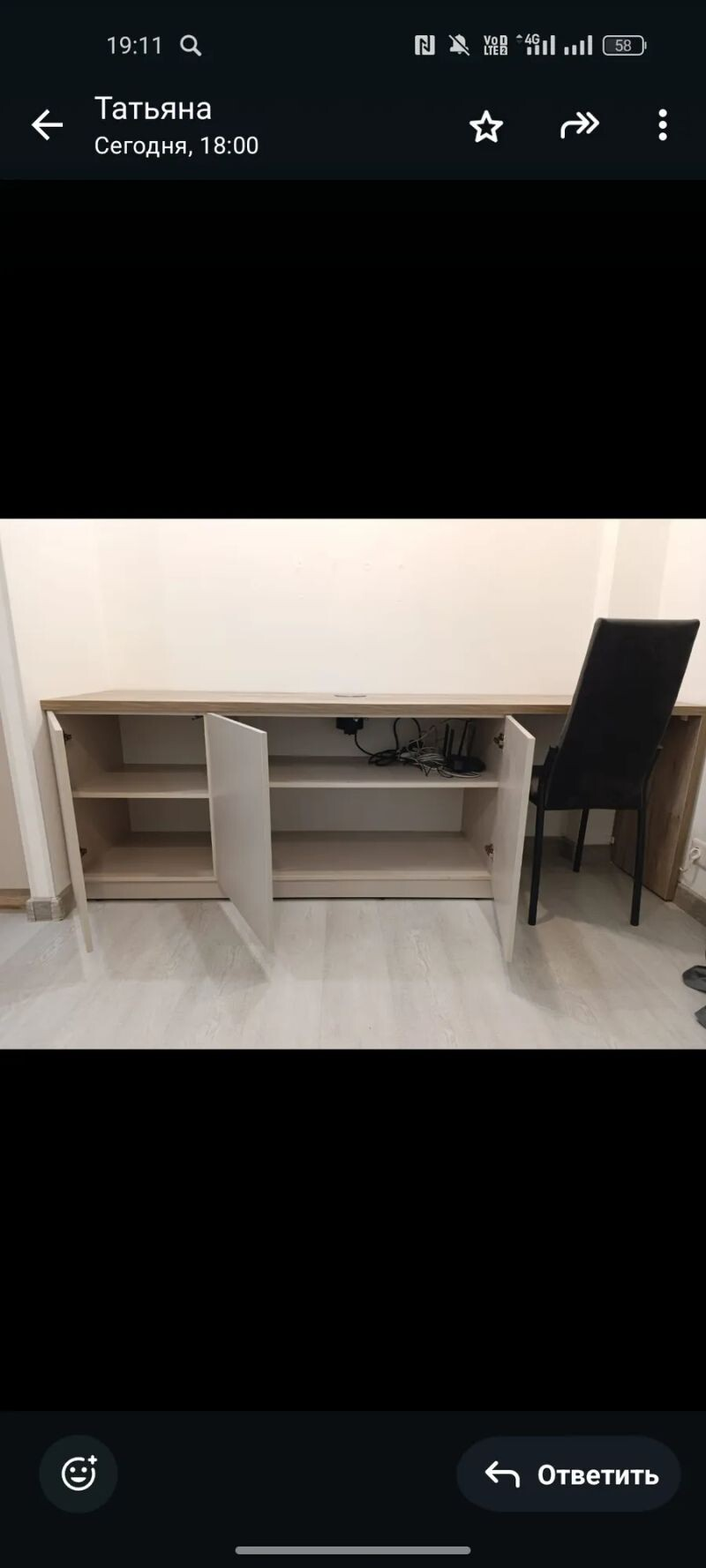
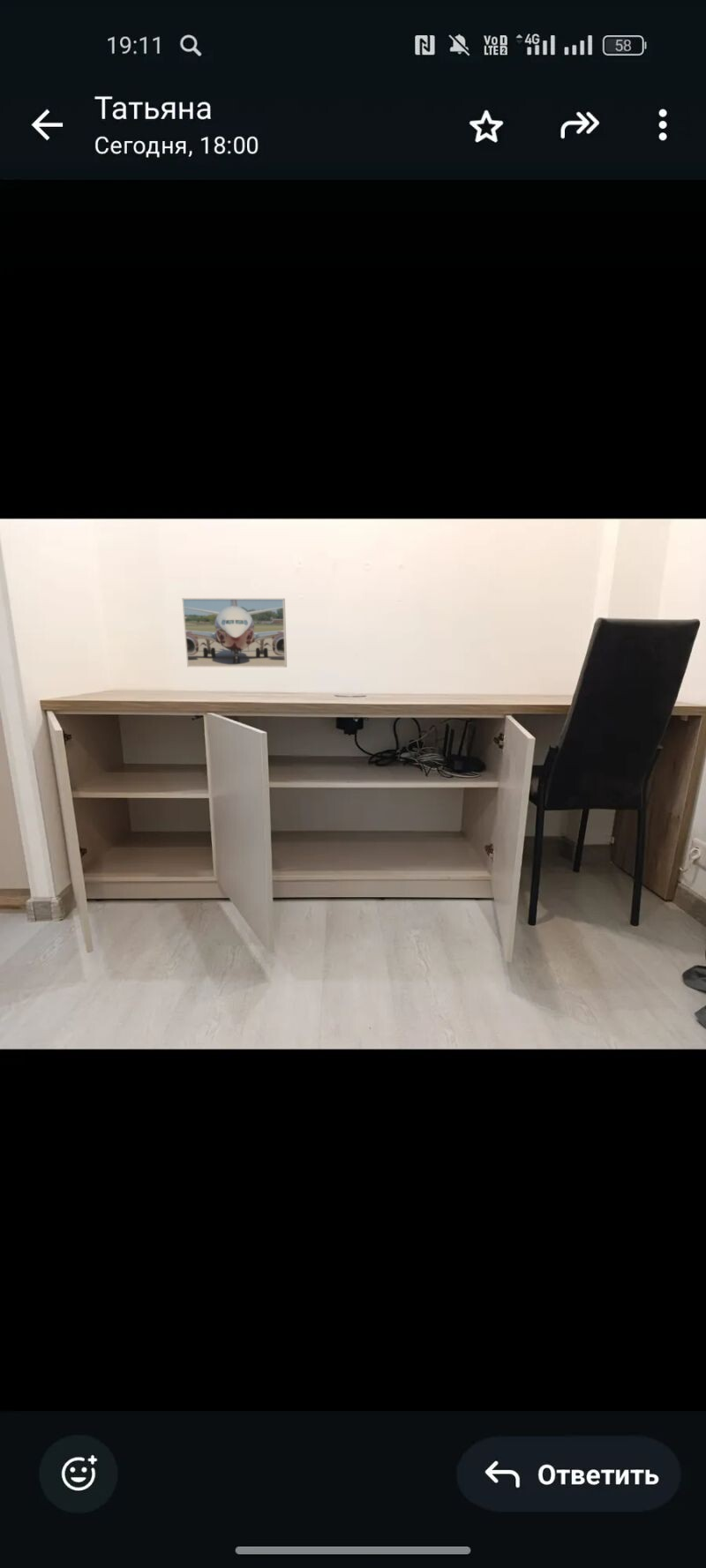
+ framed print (236, 633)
